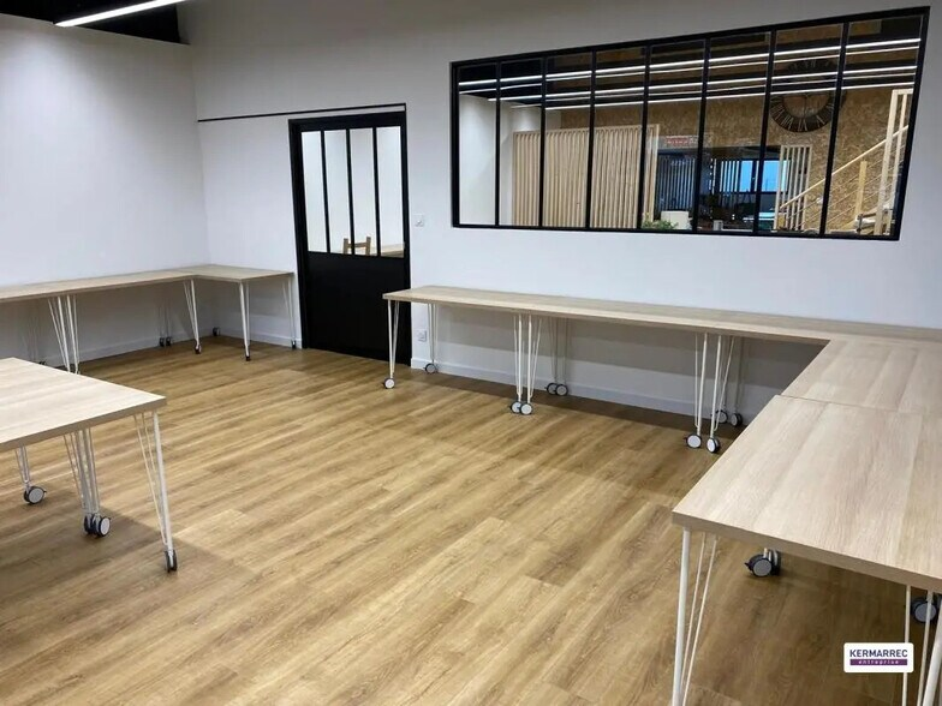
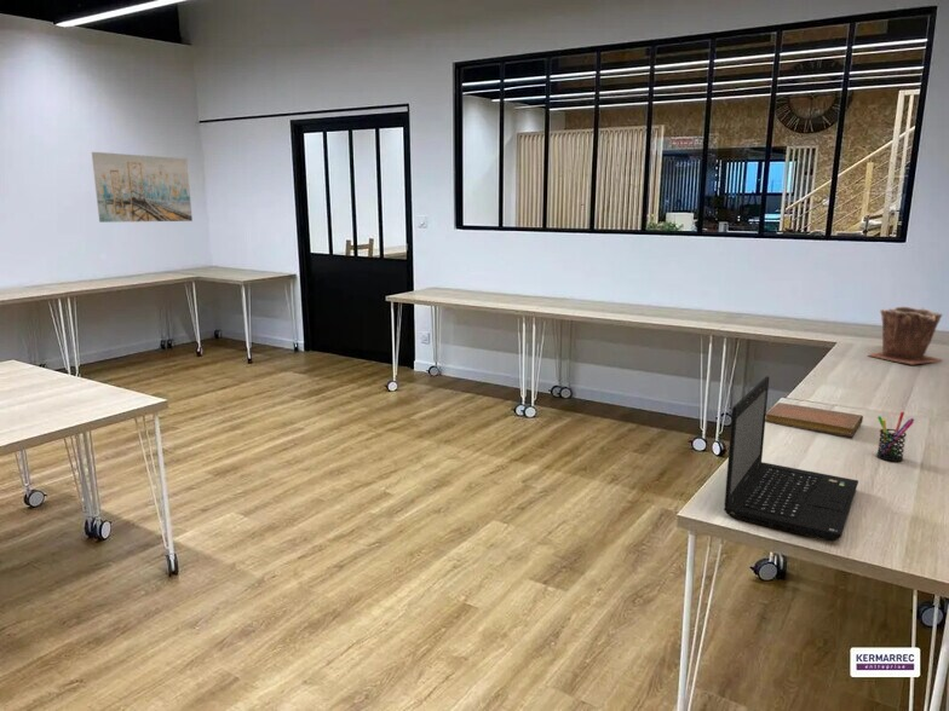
+ laptop (794, 468)
+ wall art (144, 189)
+ pen holder (891, 434)
+ notebook (812, 417)
+ plant pot (908, 334)
